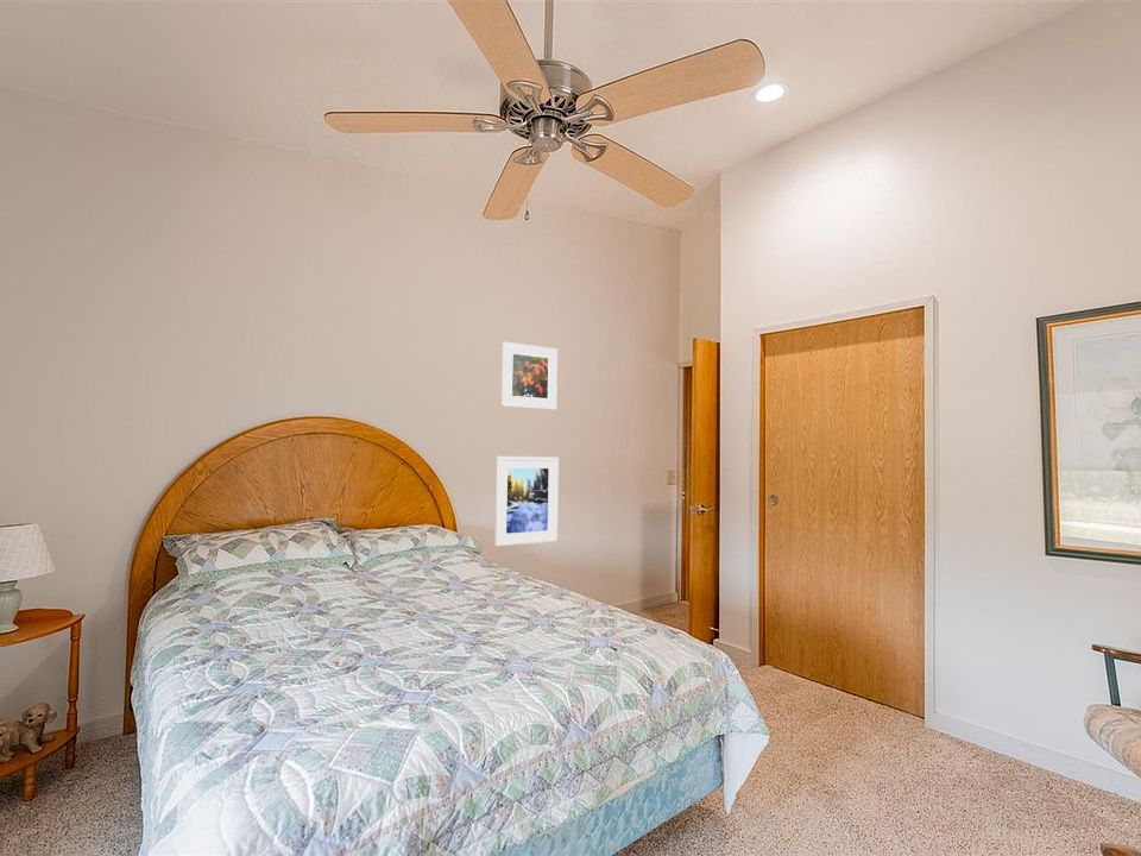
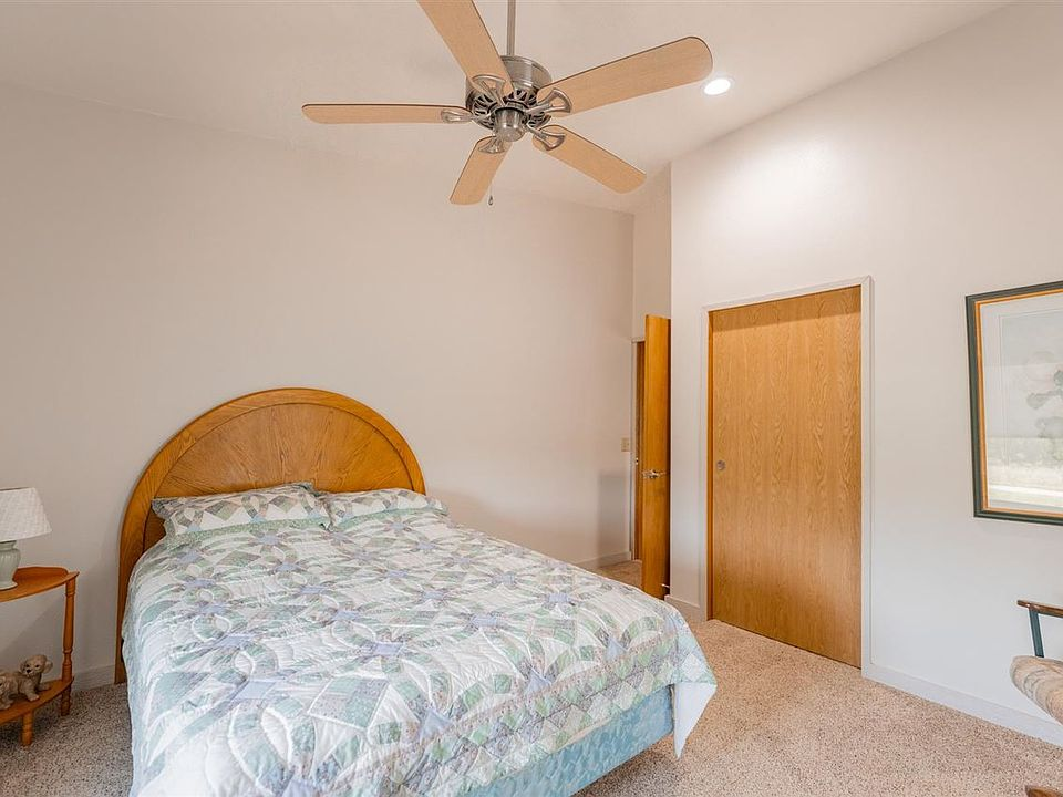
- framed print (530, 376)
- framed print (527, 499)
